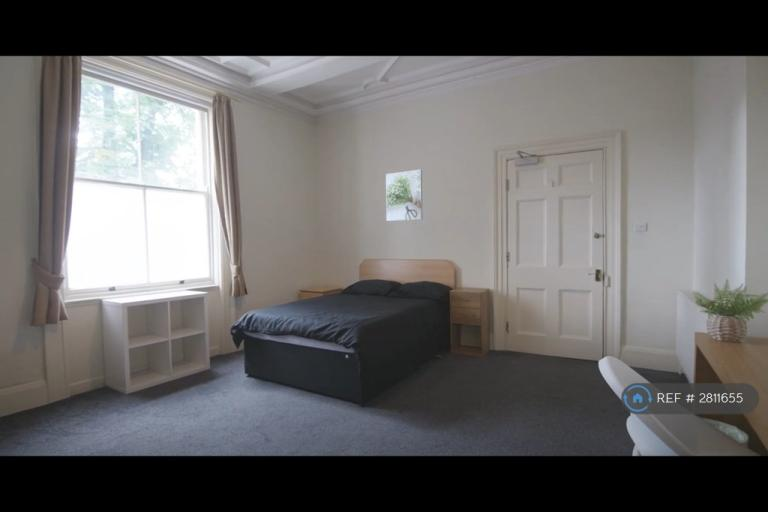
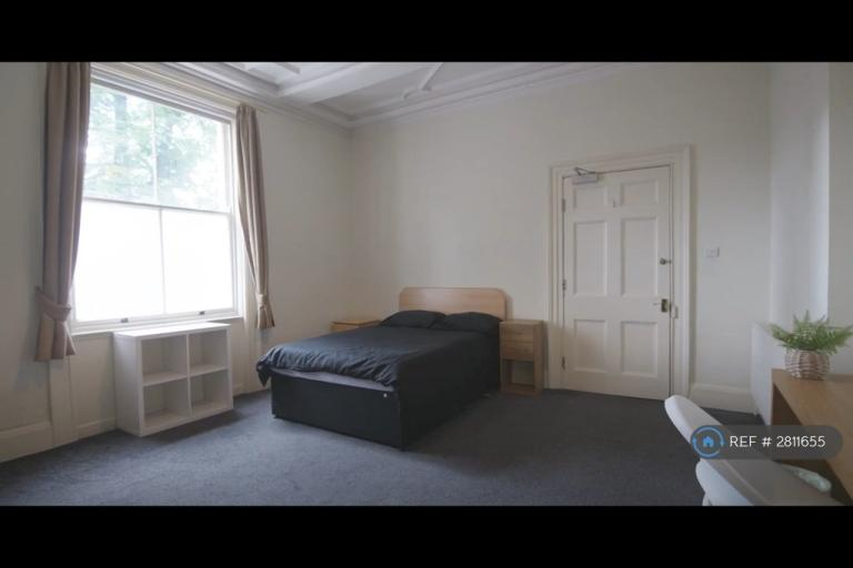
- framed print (403, 196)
